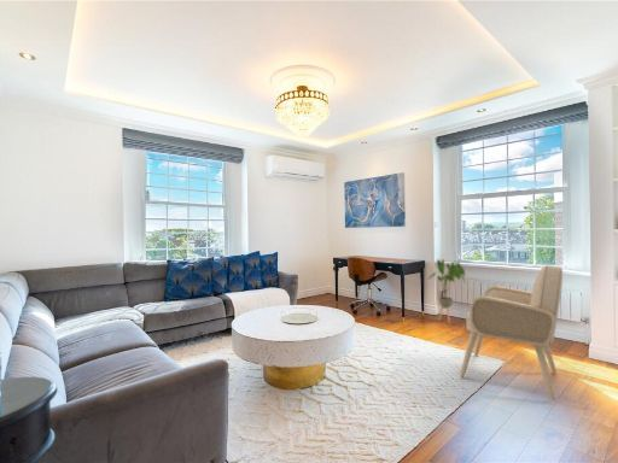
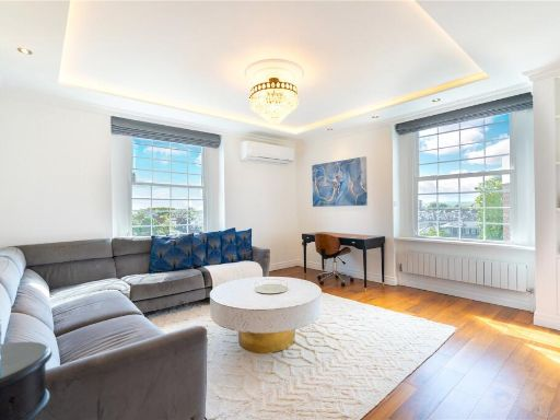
- house plant (447, 289)
- armchair (511, 320)
